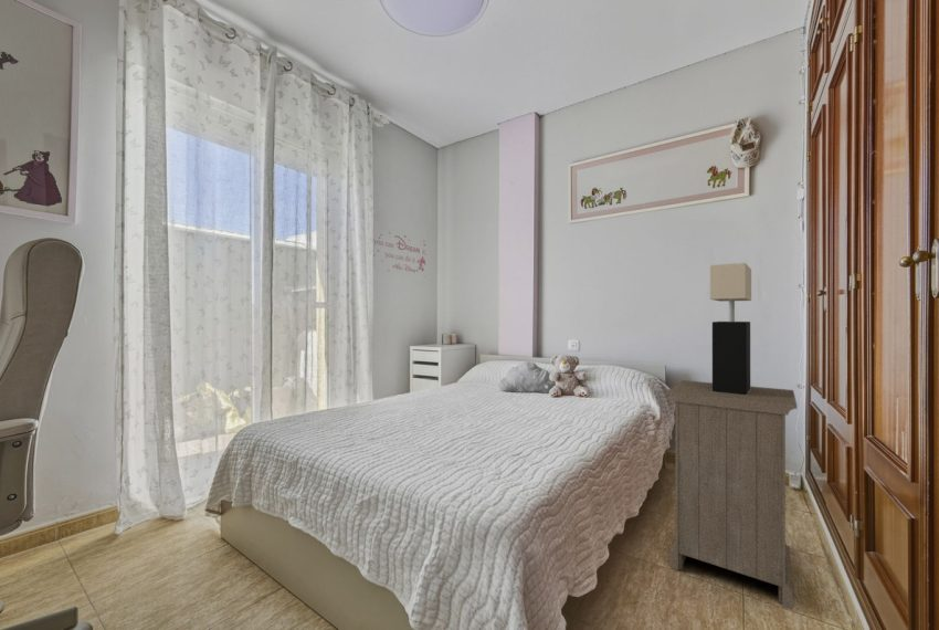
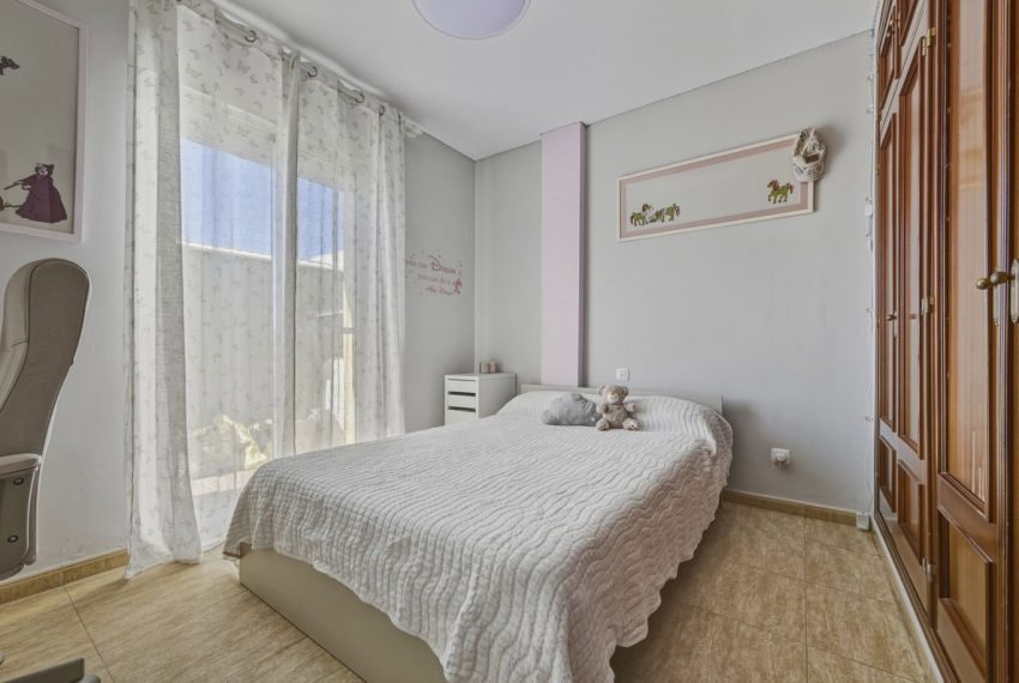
- table lamp (731, 327)
- nightstand (730, 477)
